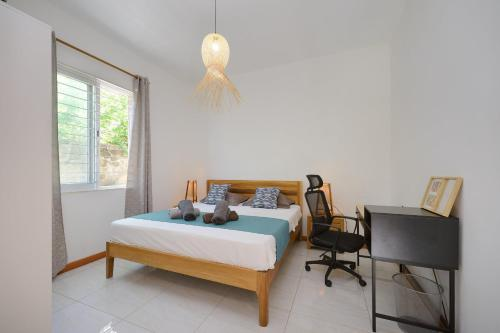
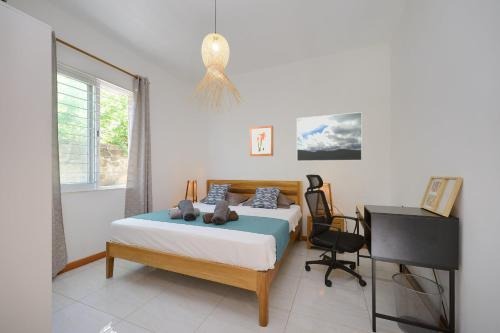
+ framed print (327, 138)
+ wall art (261, 141)
